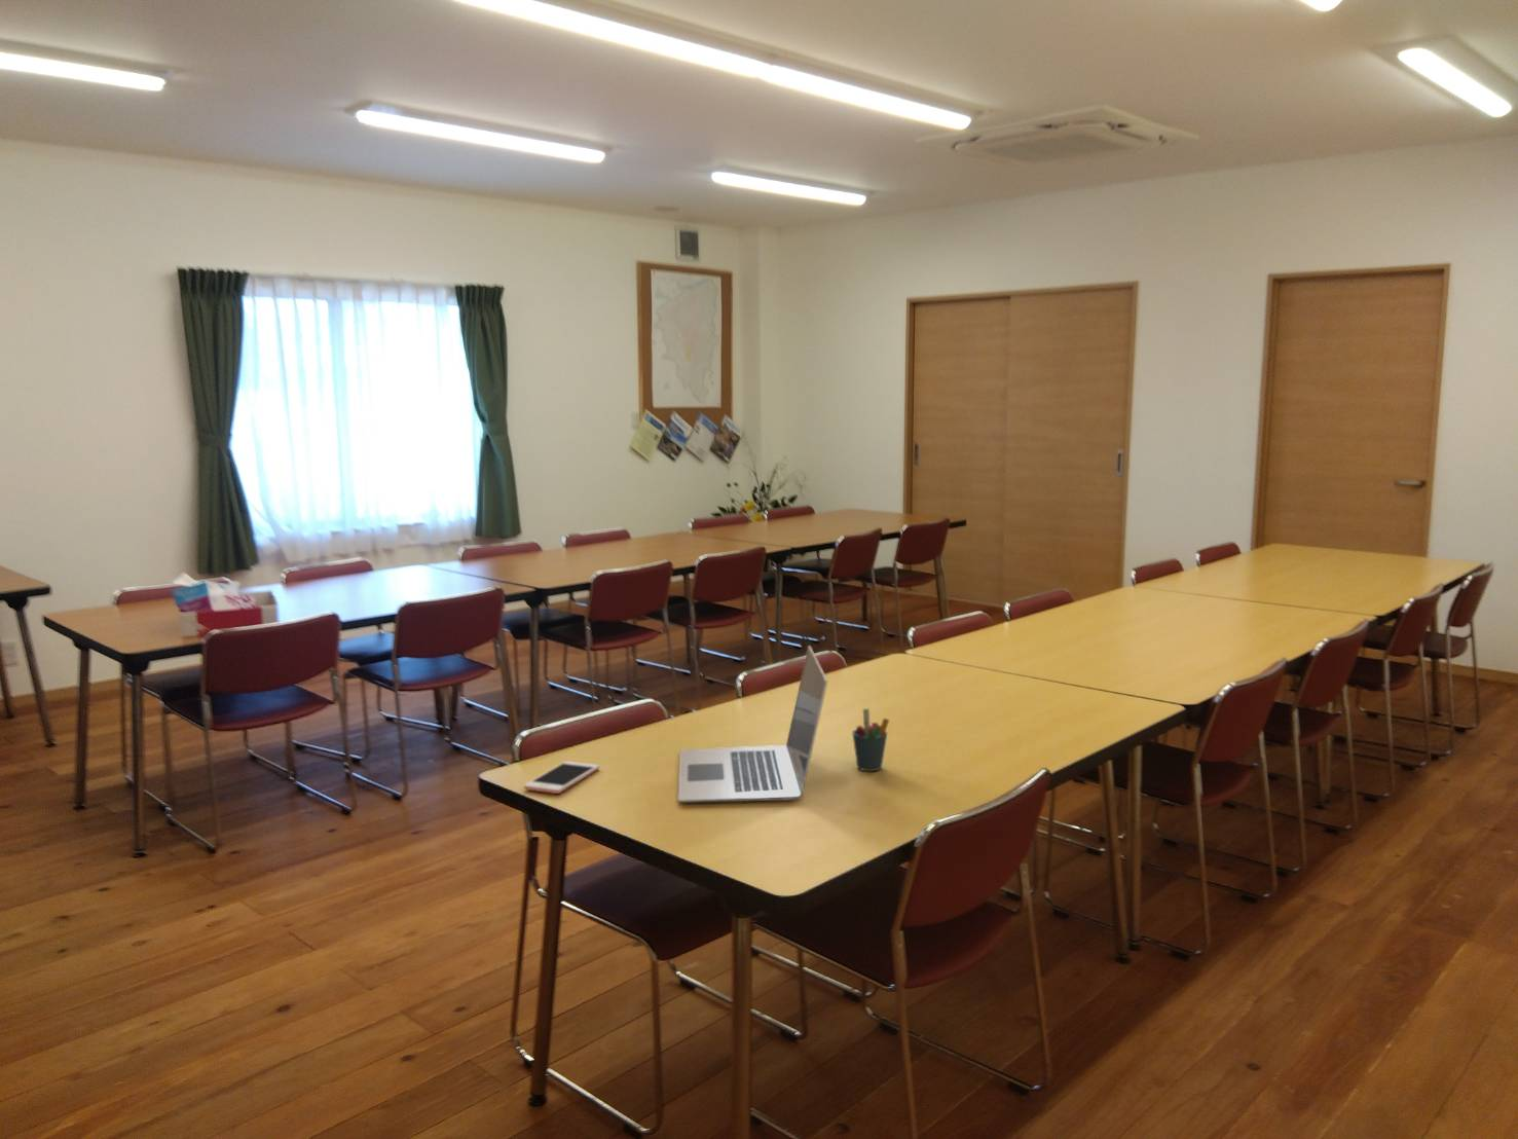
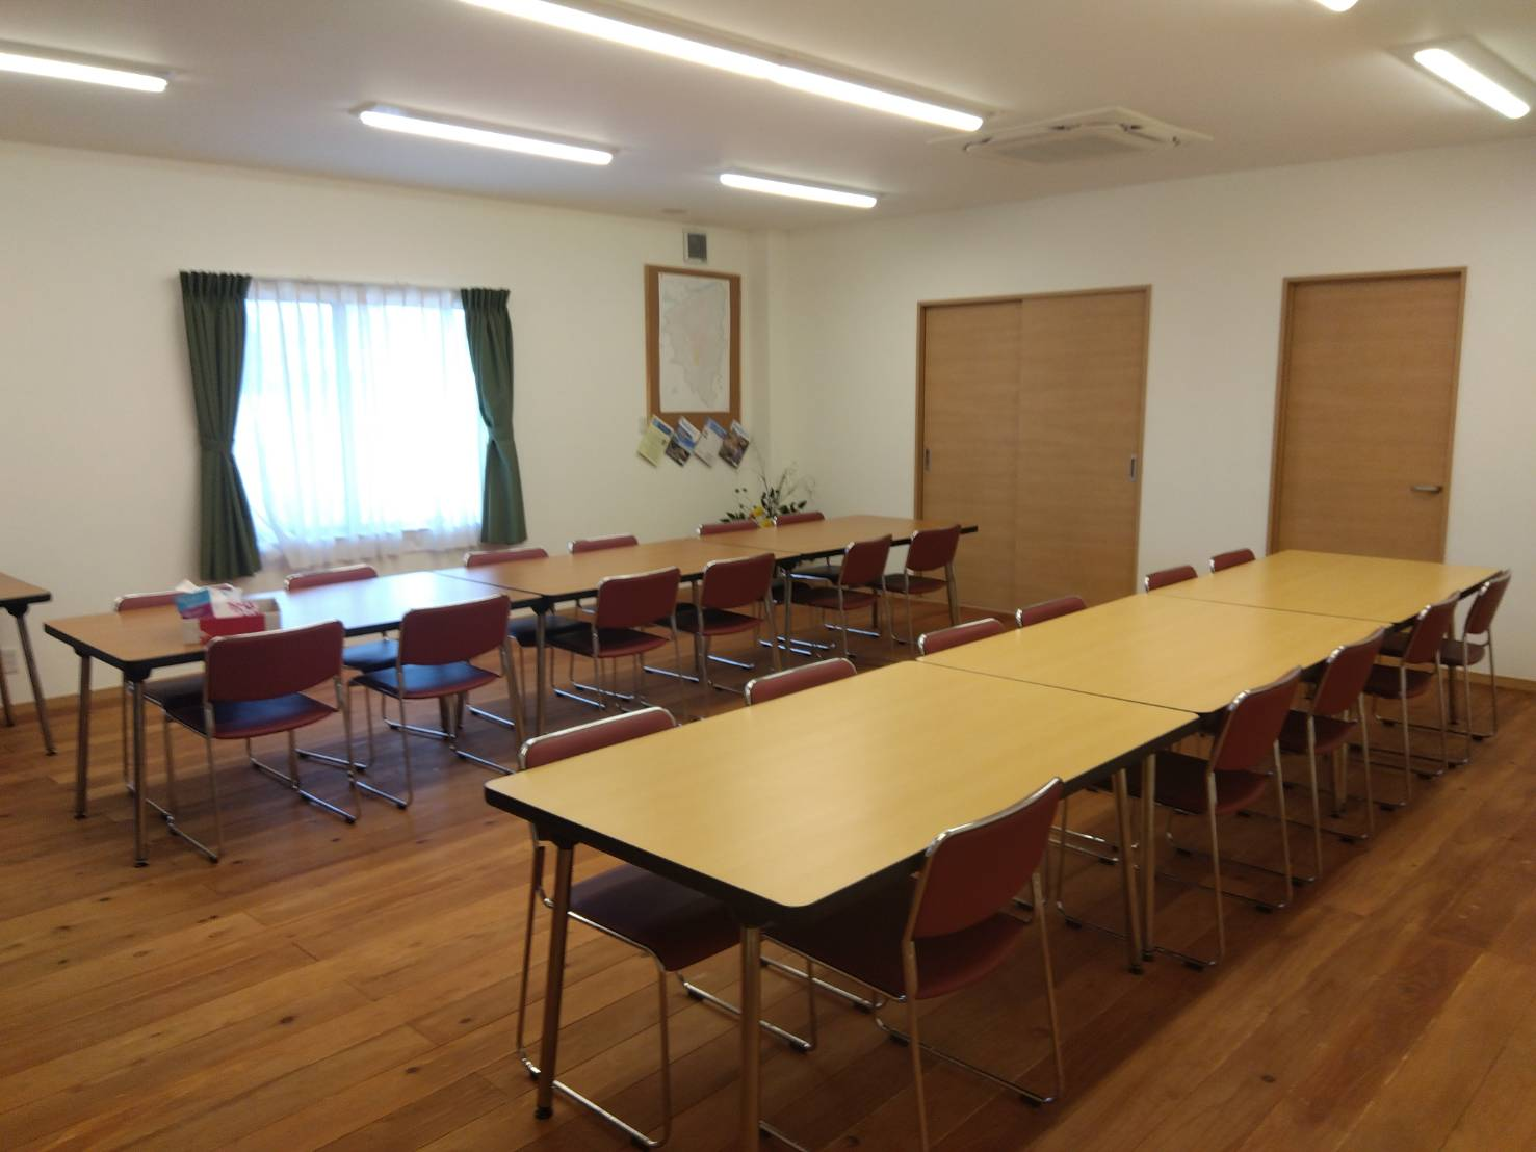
- pen holder (870, 741)
- cell phone (562, 776)
- laptop (748, 747)
